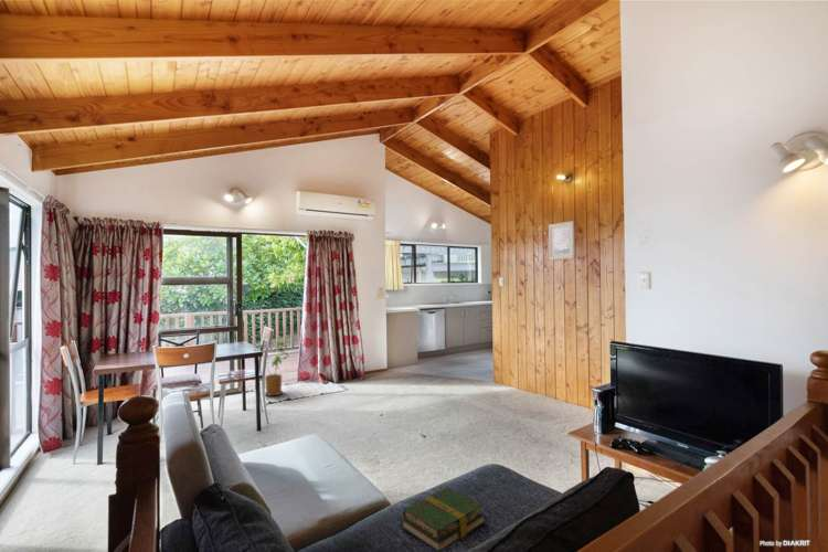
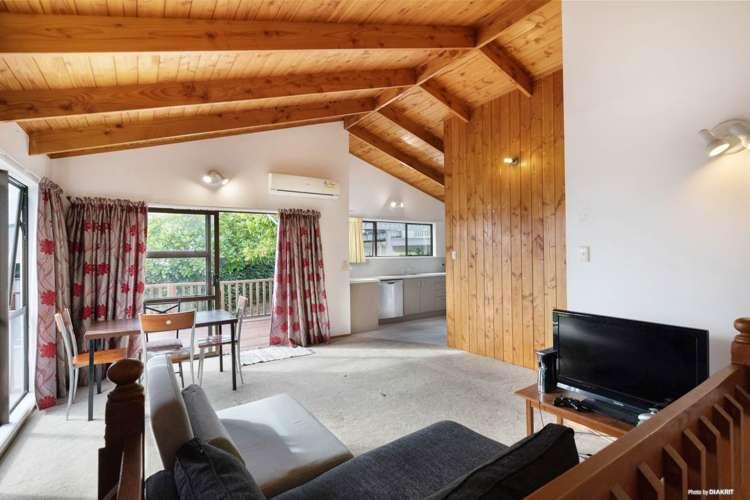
- house plant (276, 368)
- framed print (561, 241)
- book (443, 516)
